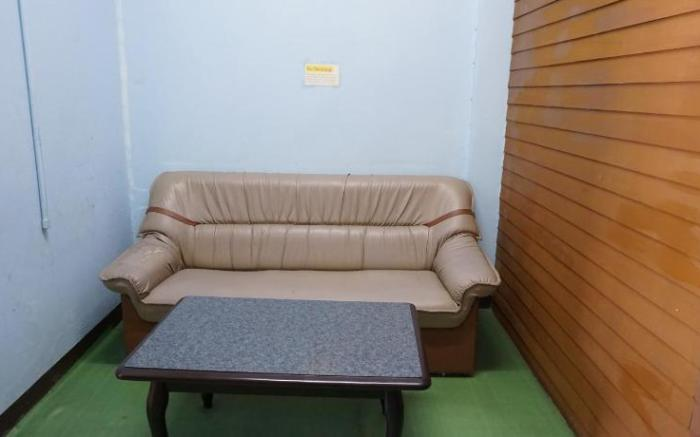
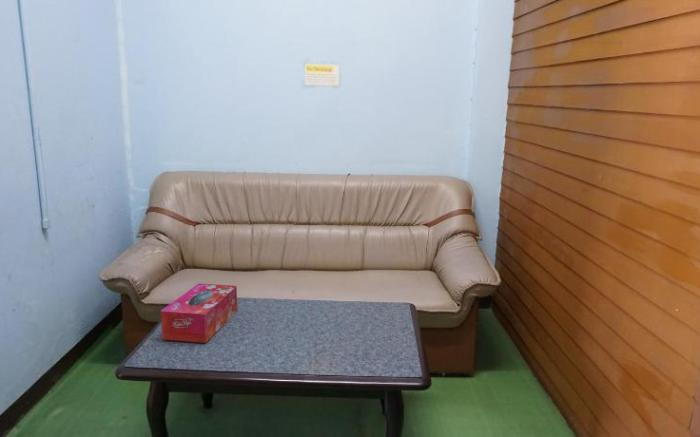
+ tissue box (201, 310)
